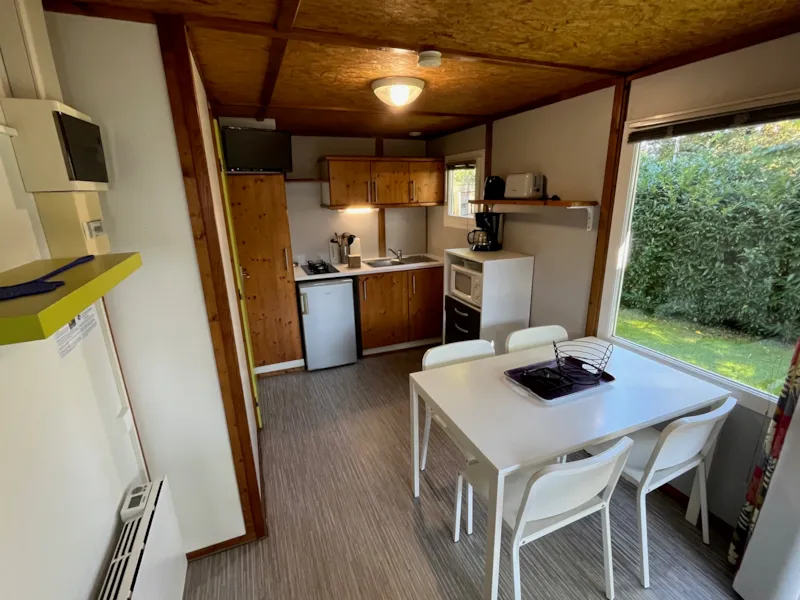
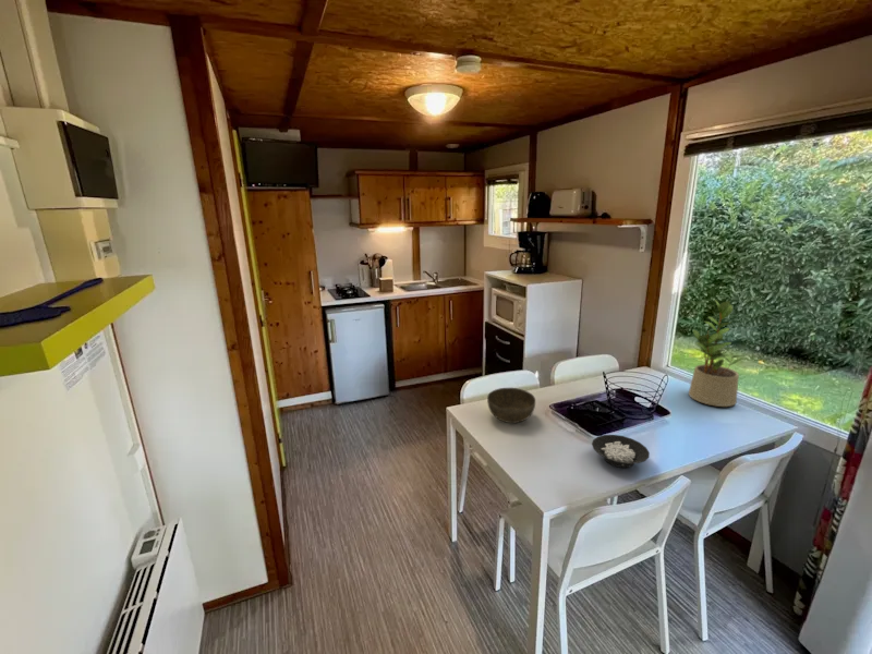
+ potted plant (717, 353)
+ cereal bowl (619, 453)
+ bowl (510, 407)
